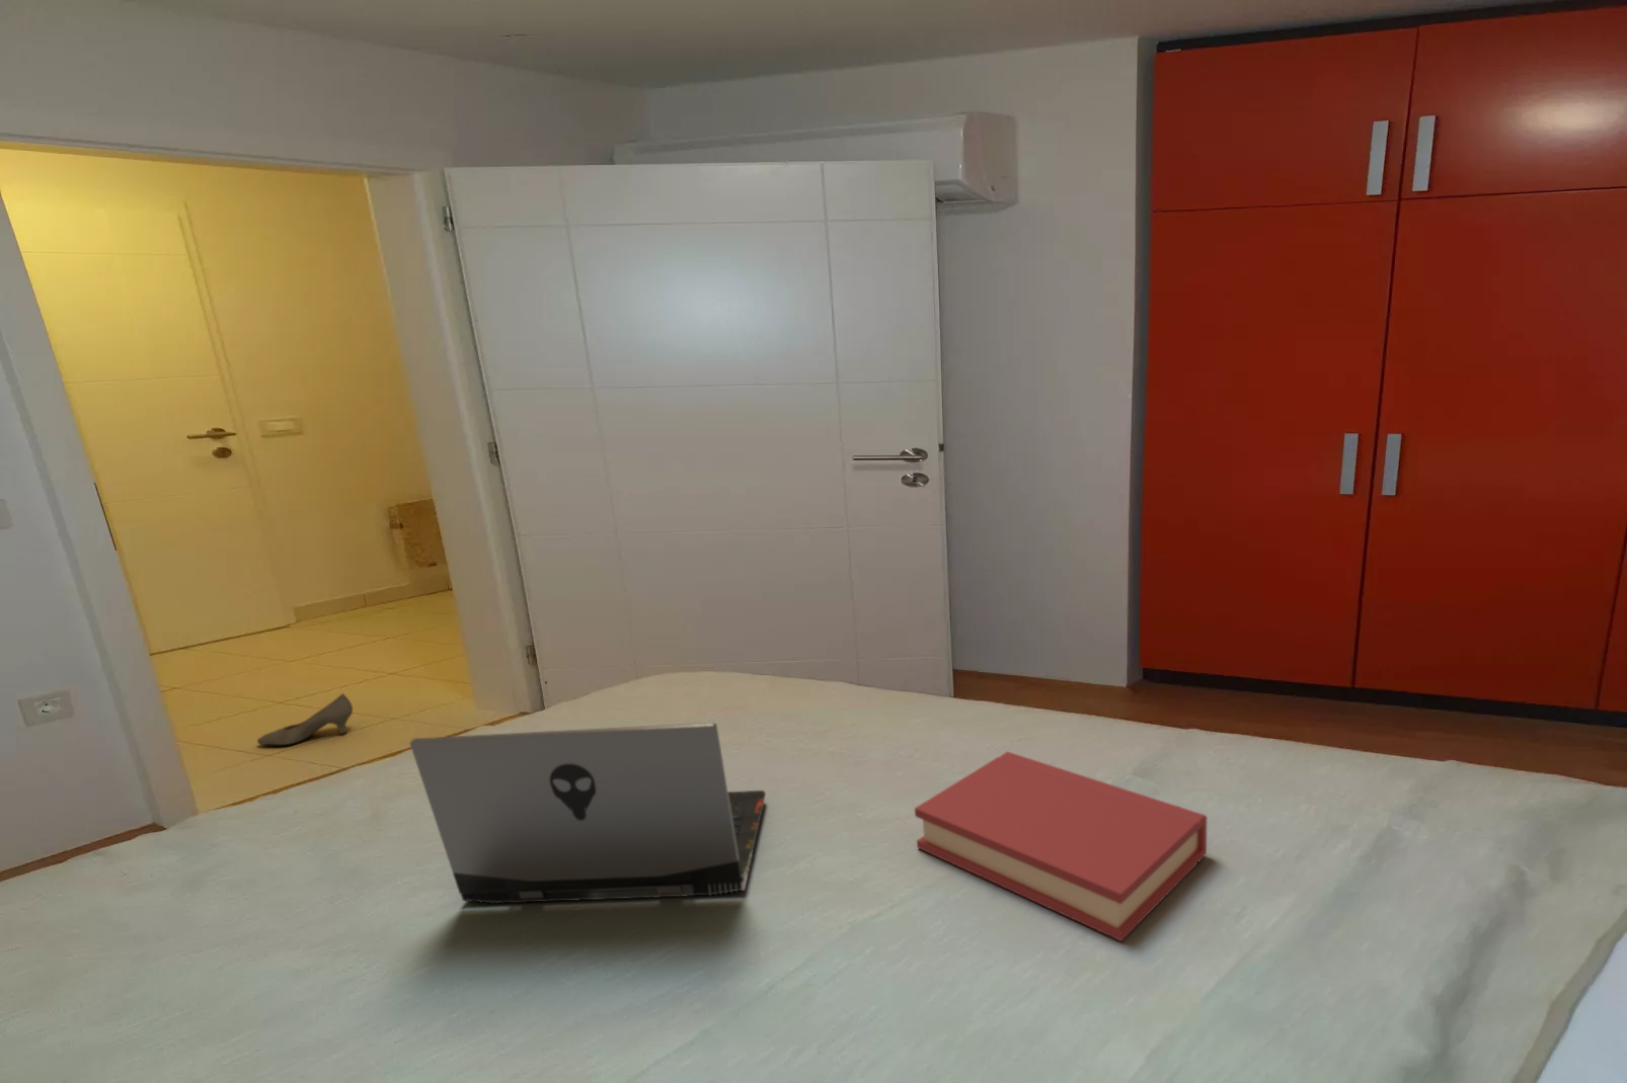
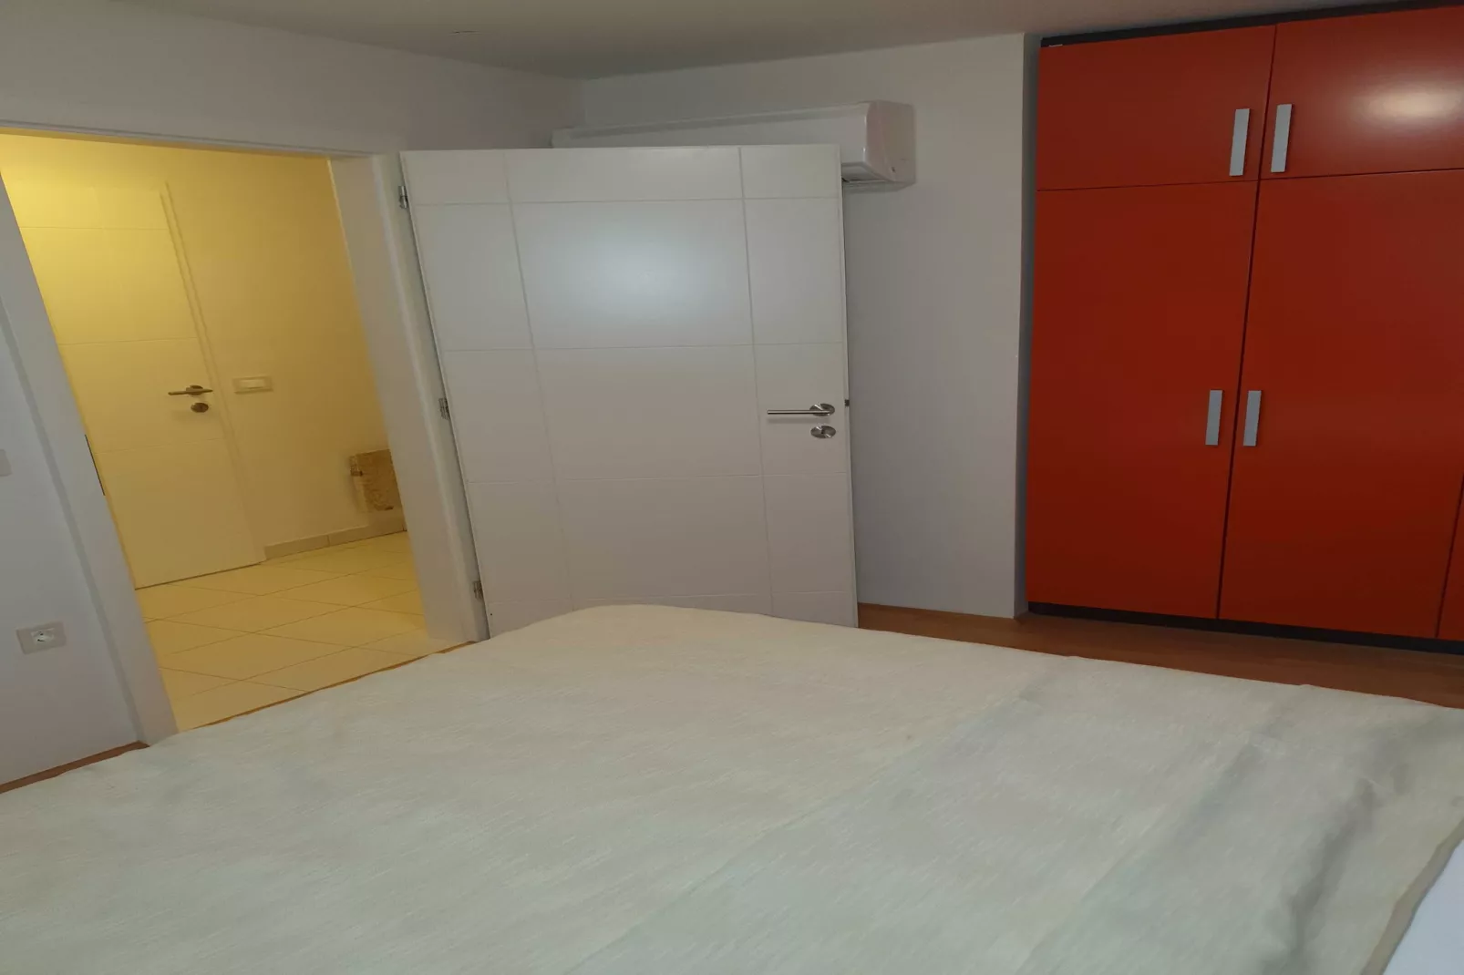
- hardback book (1056, 830)
- shoe (305, 720)
- laptop computer (610, 775)
